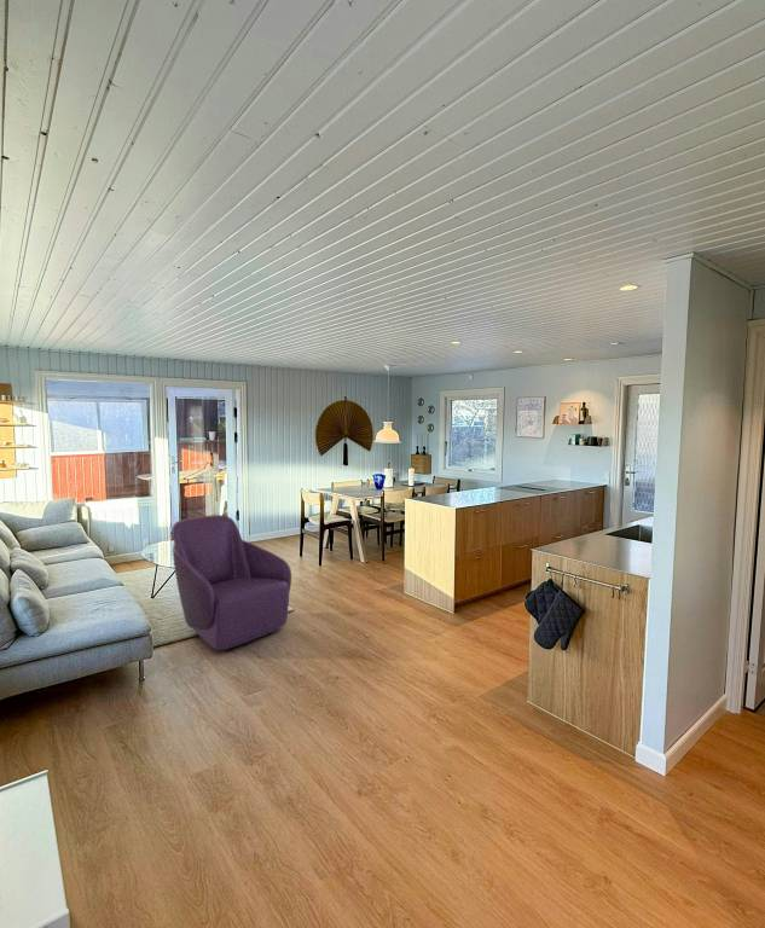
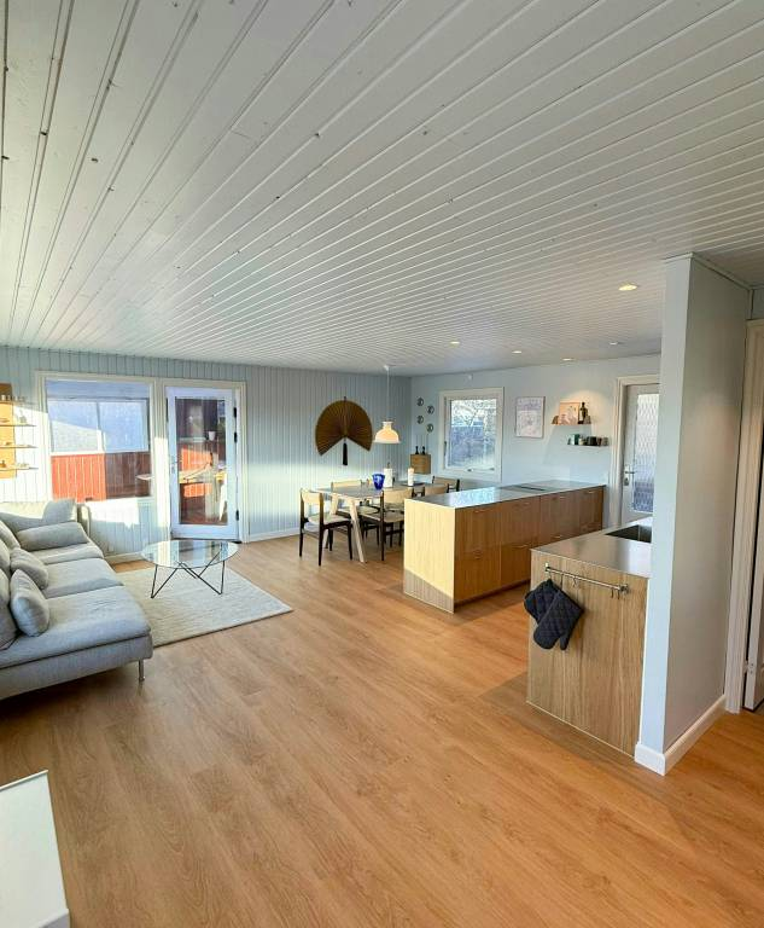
- armchair (225, 576)
